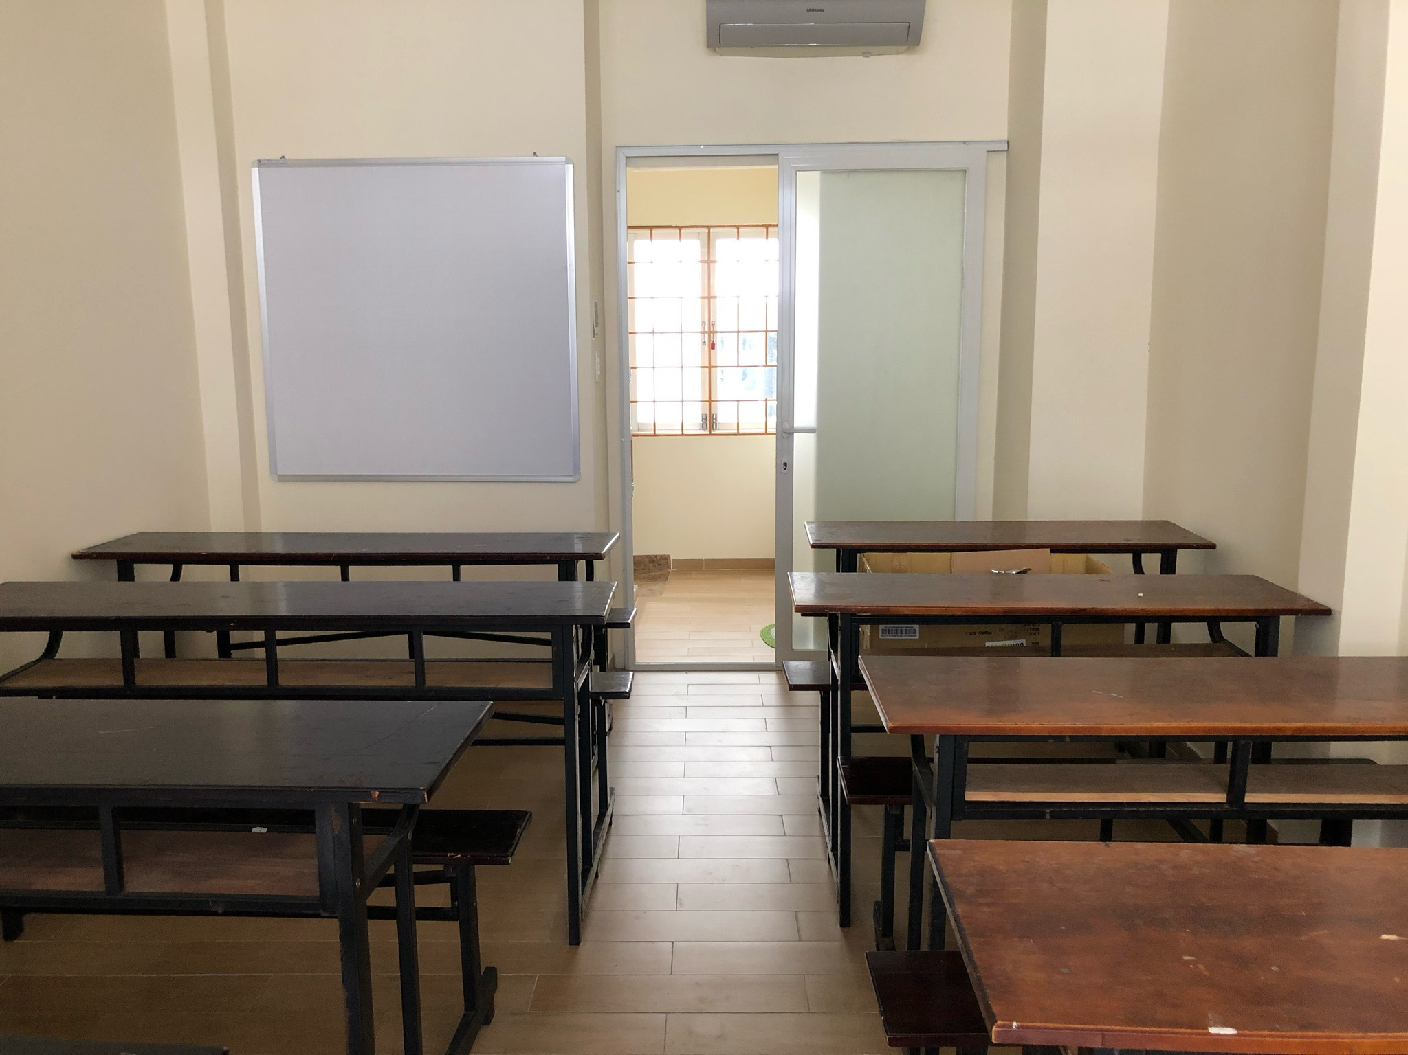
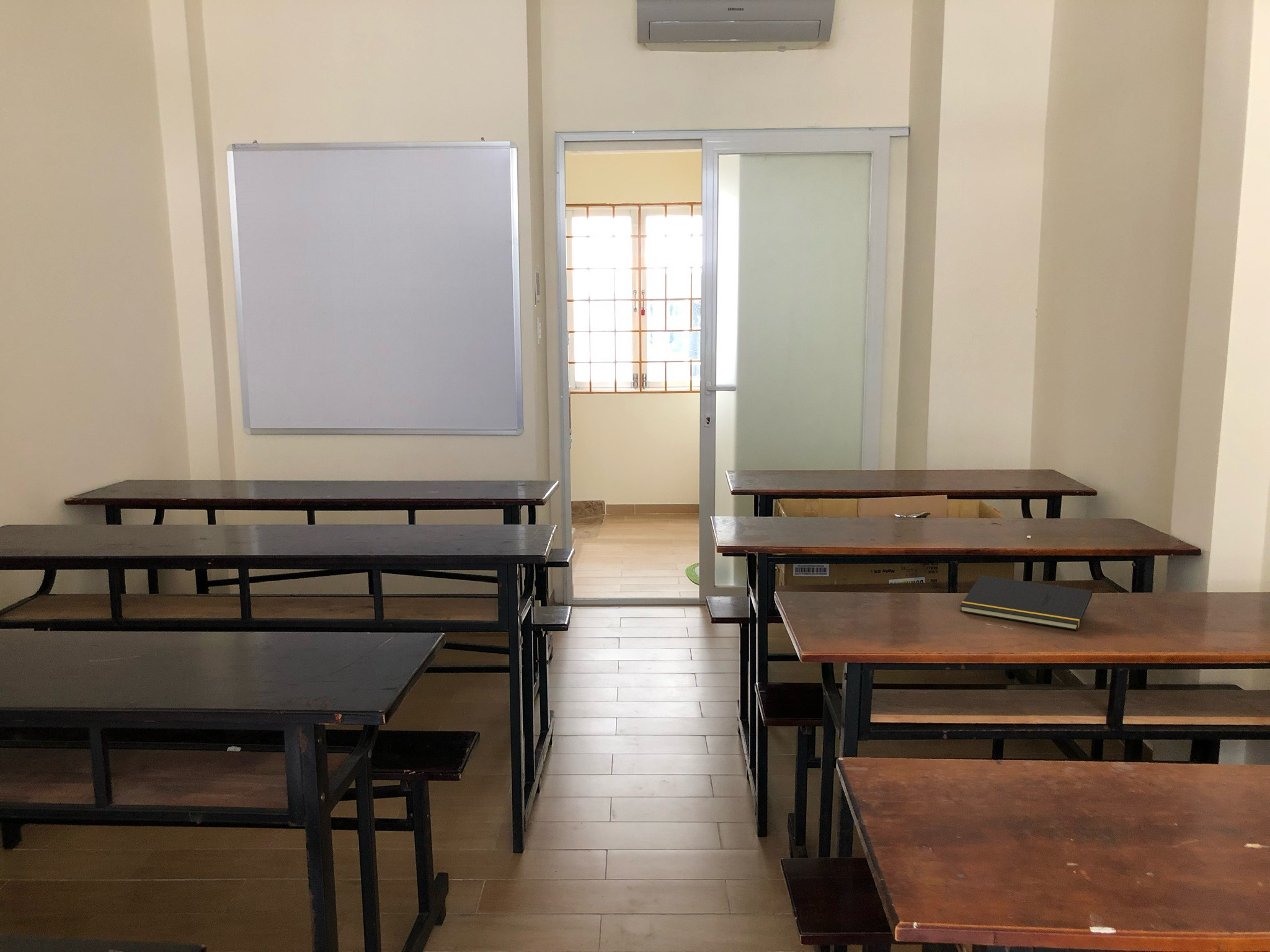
+ notepad (1026, 601)
